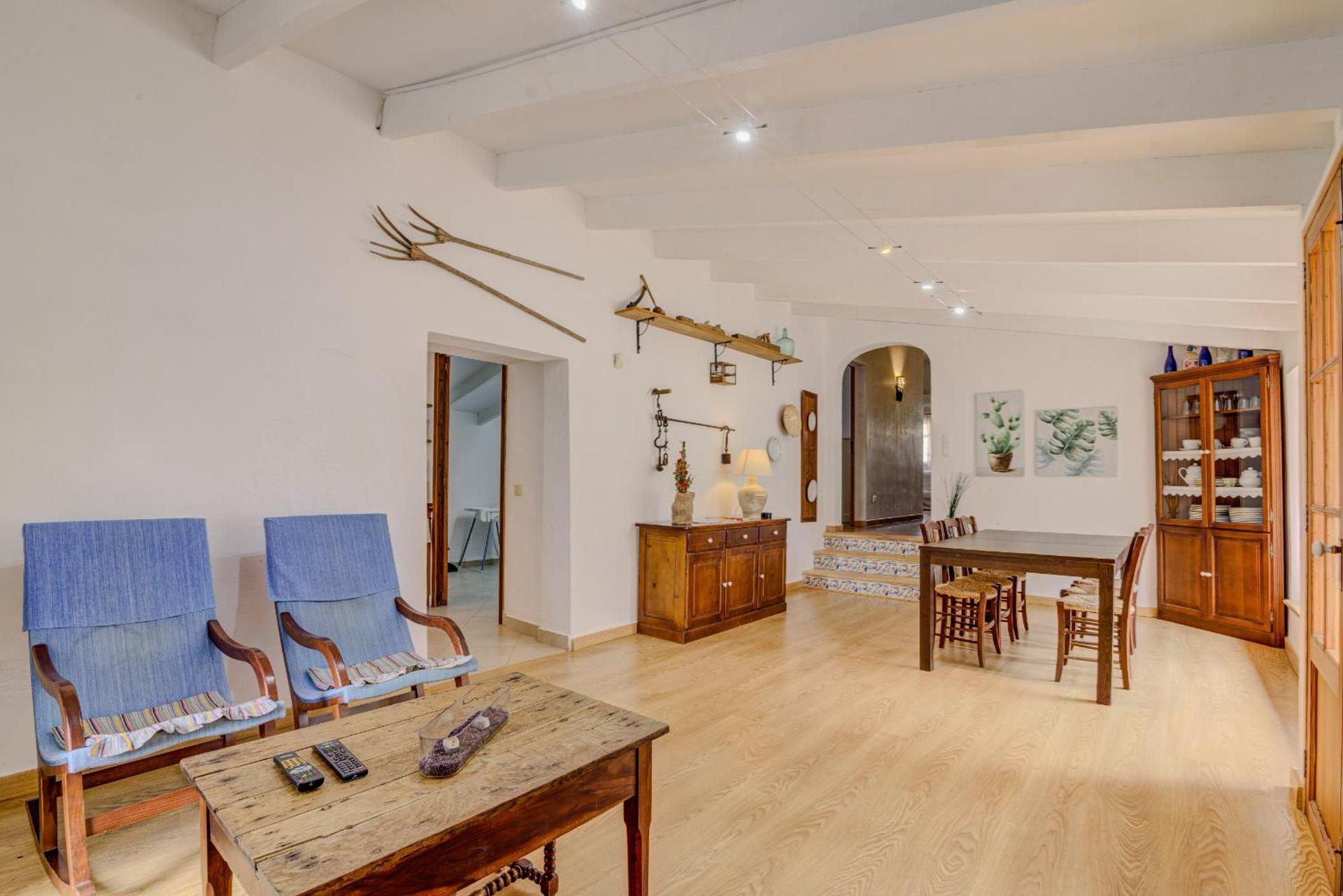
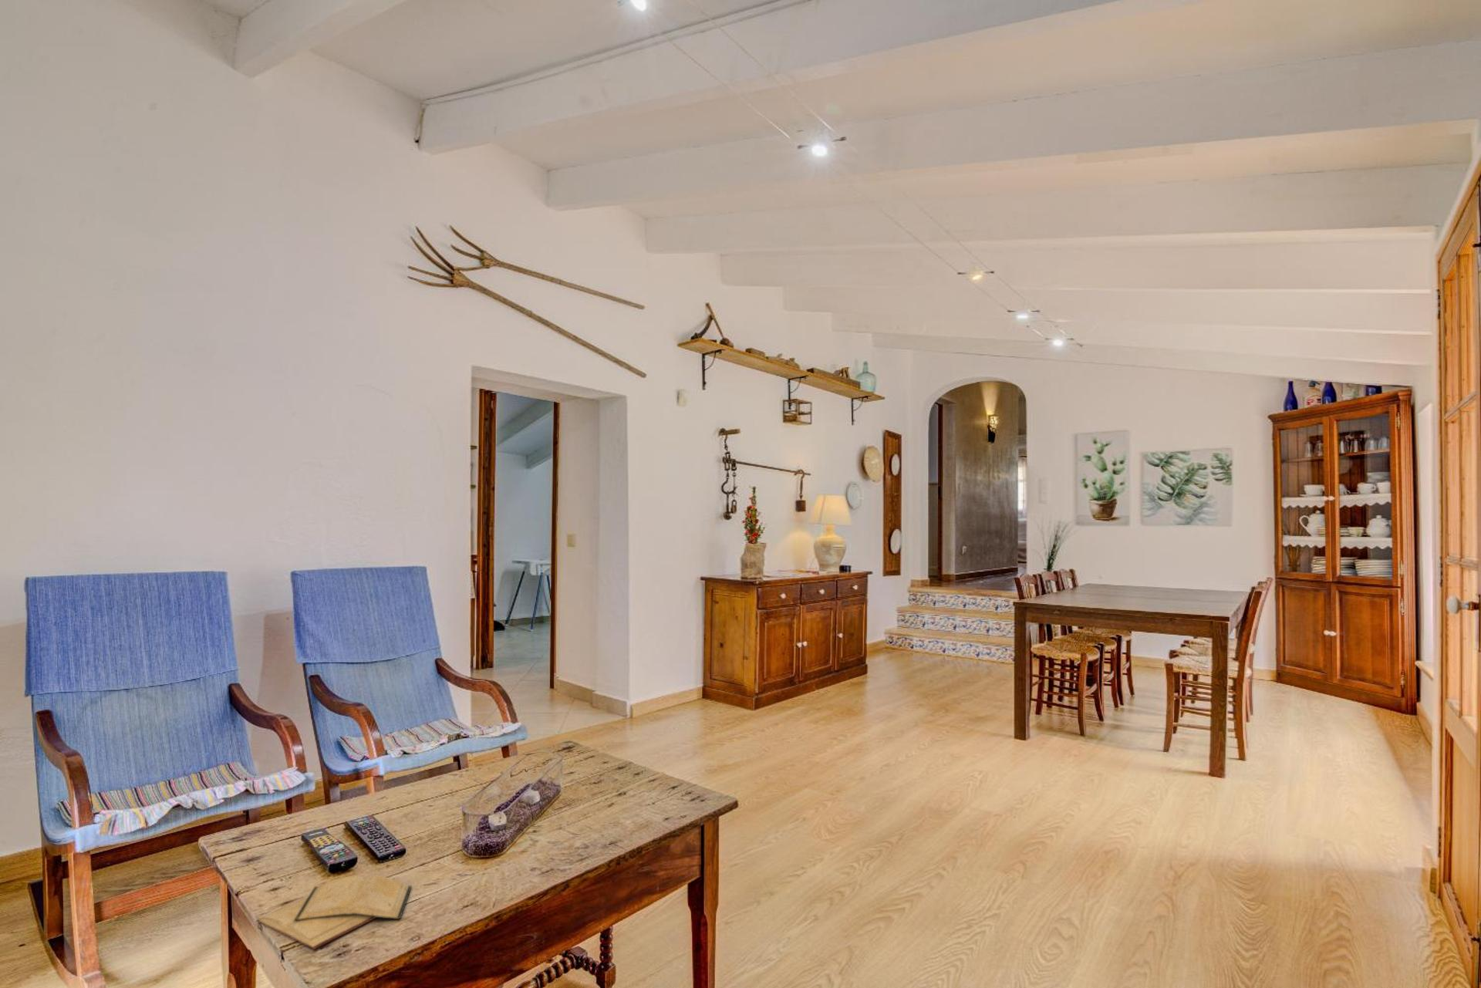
+ diary (344, 901)
